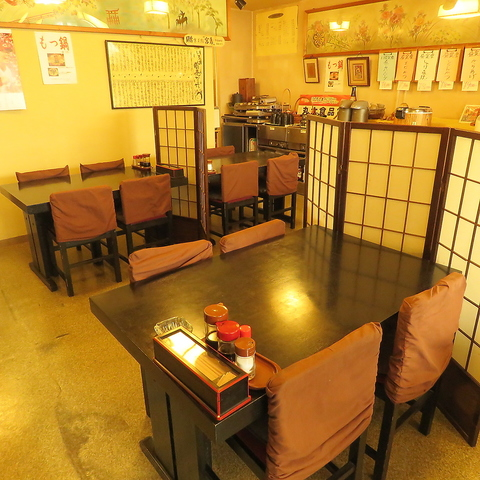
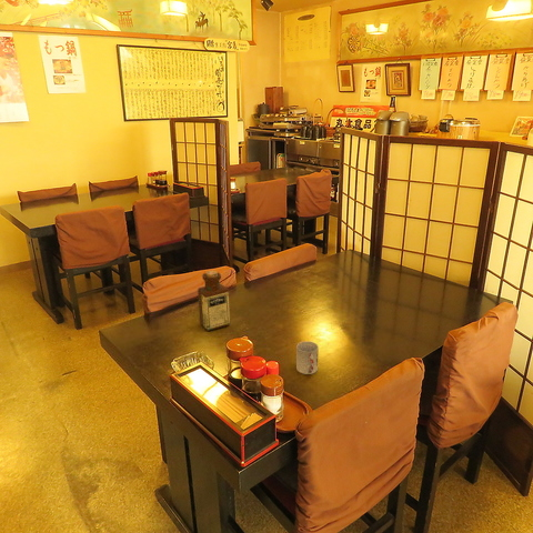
+ cup (308, 360)
+ bottle (213, 299)
